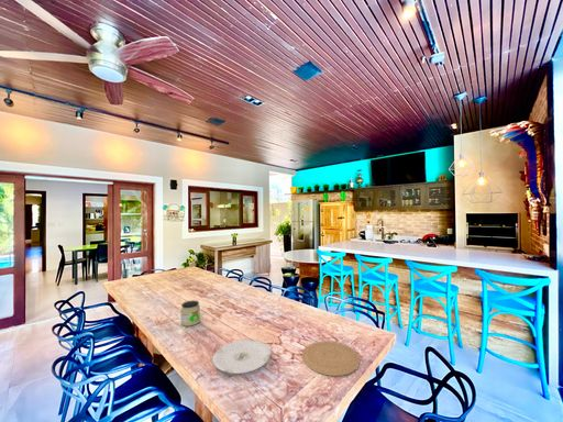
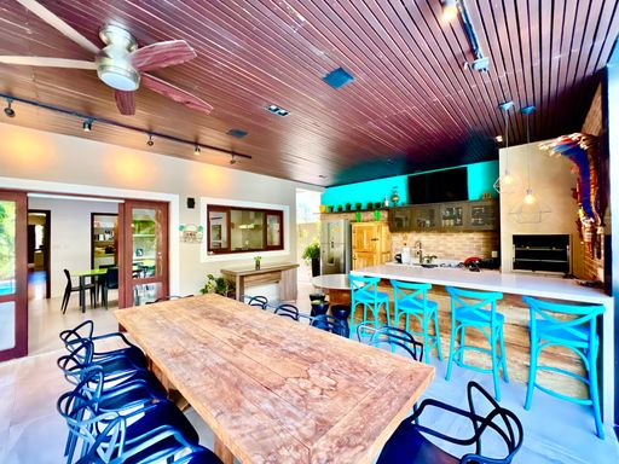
- plate (242, 356)
- jar (190, 312)
- plate (330, 355)
